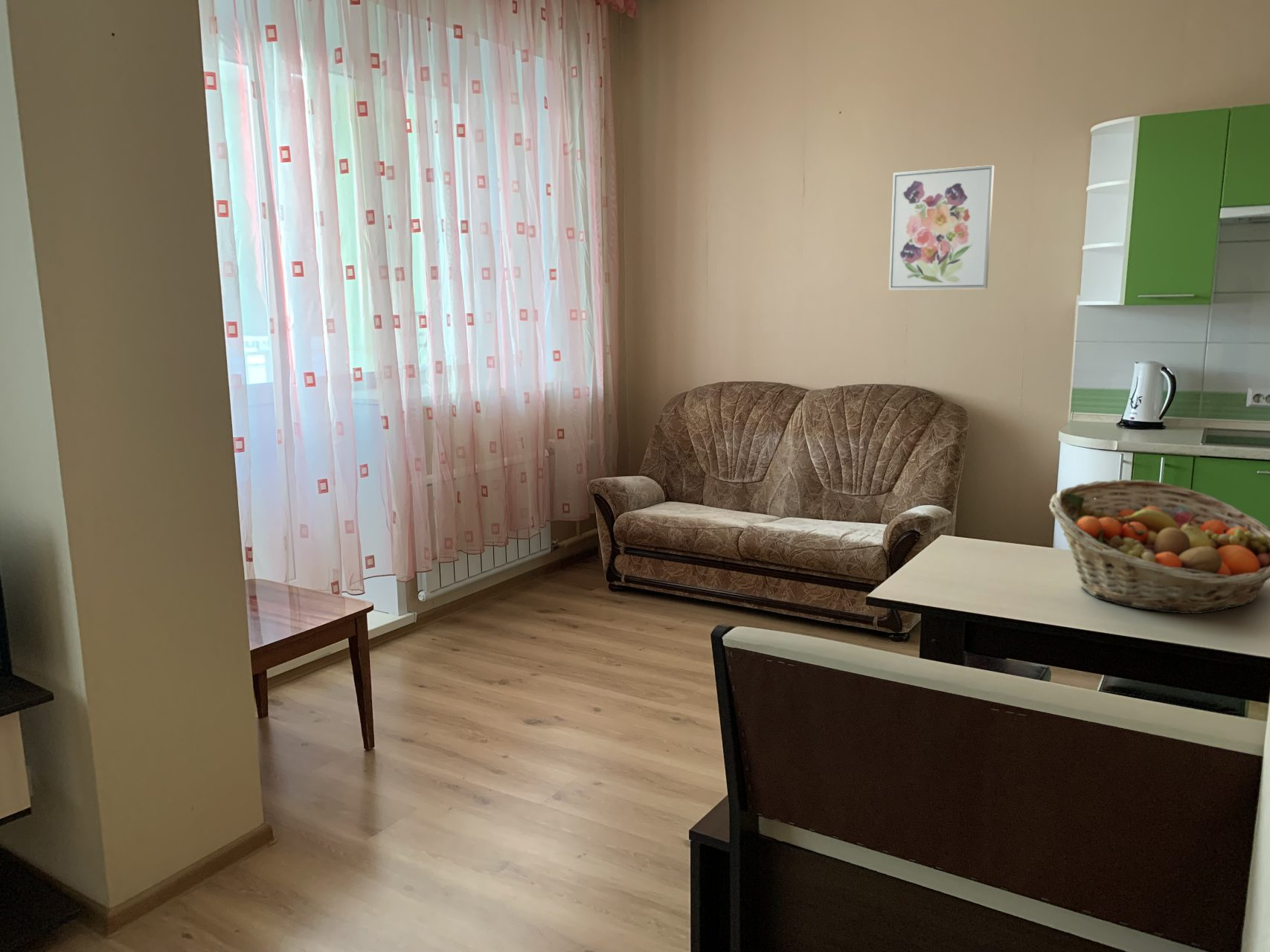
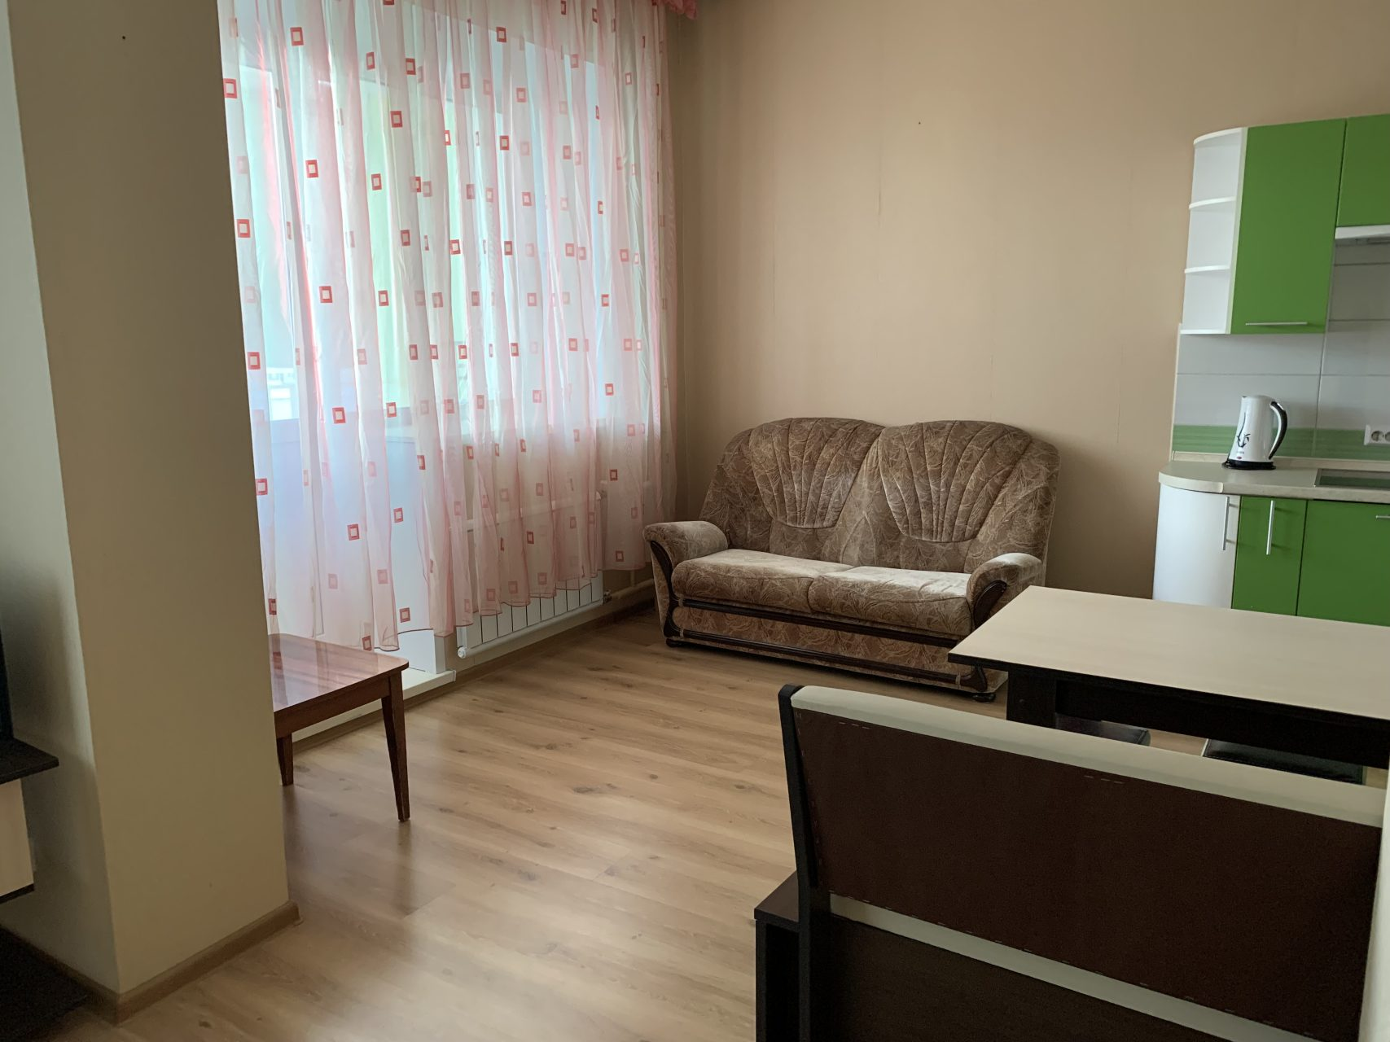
- fruit basket (1163, 543)
- wall art (940, 230)
